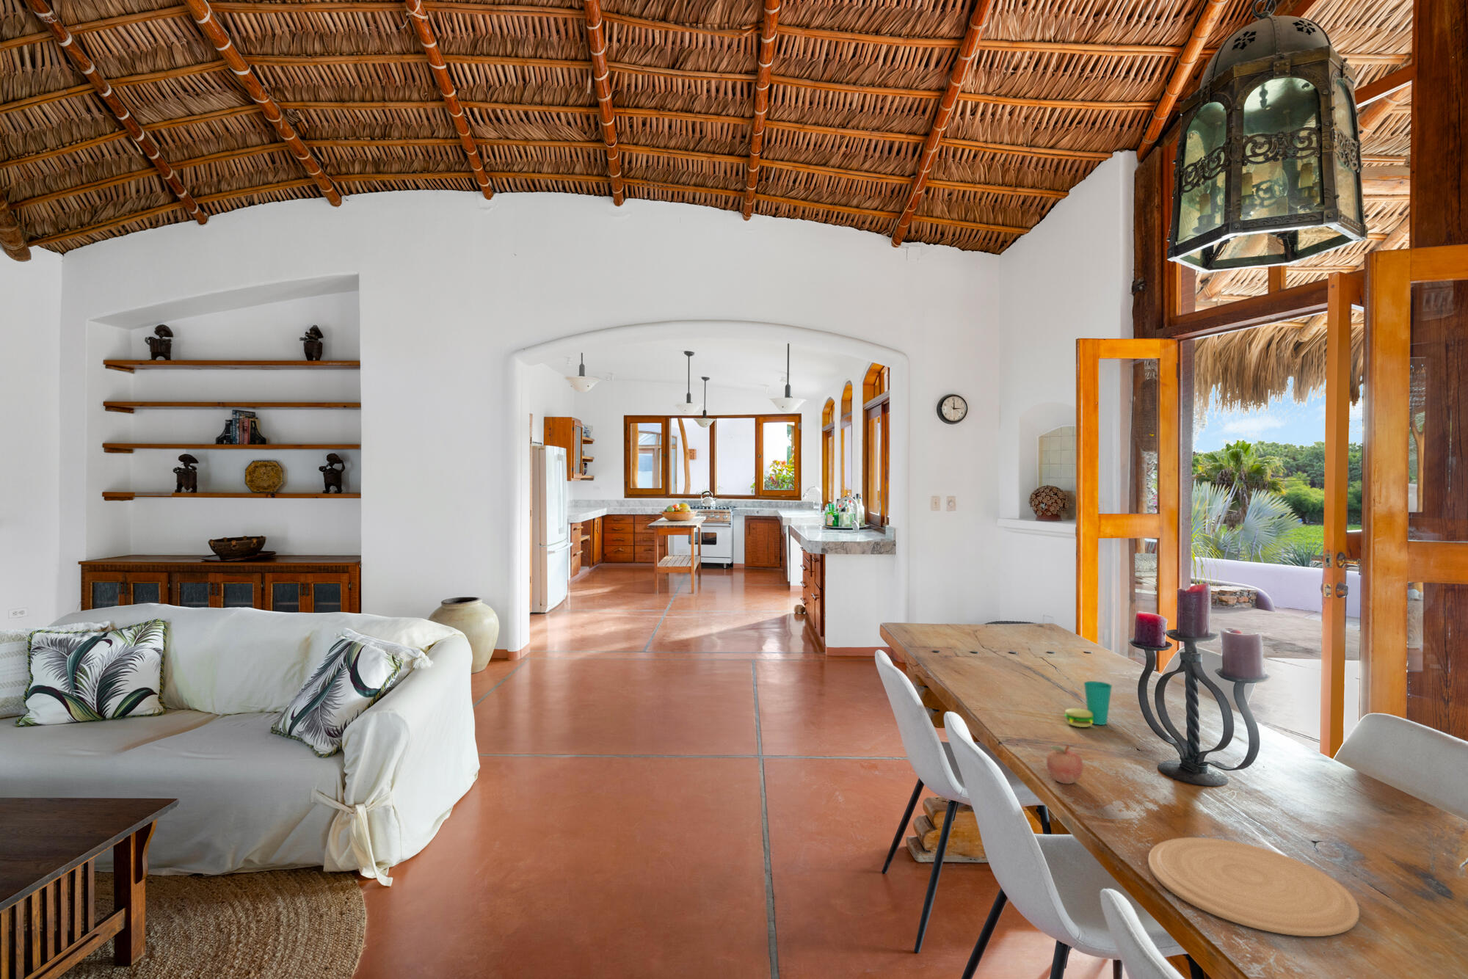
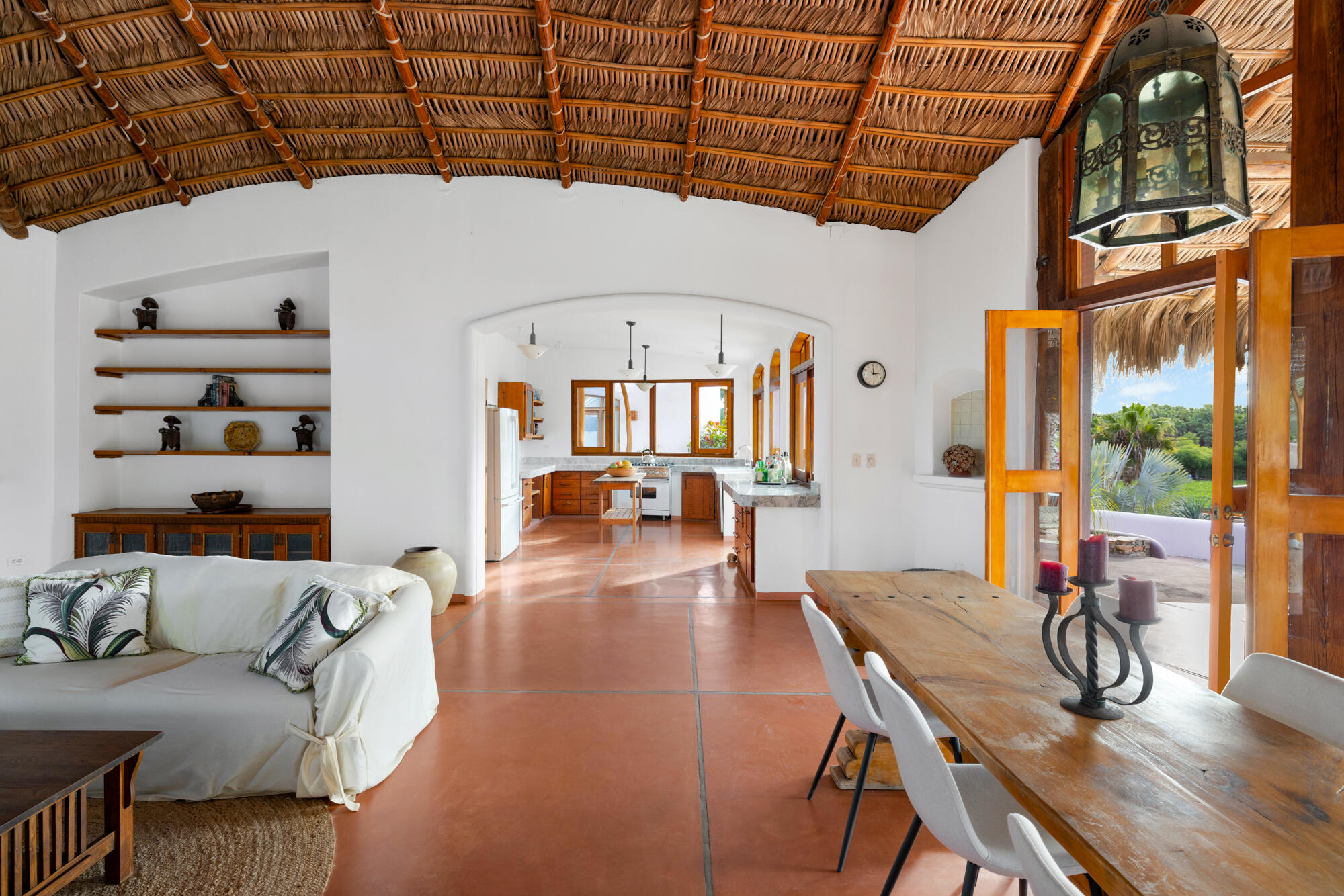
- plate (1246, 880)
- cup (1088, 704)
- fruit (1064, 763)
